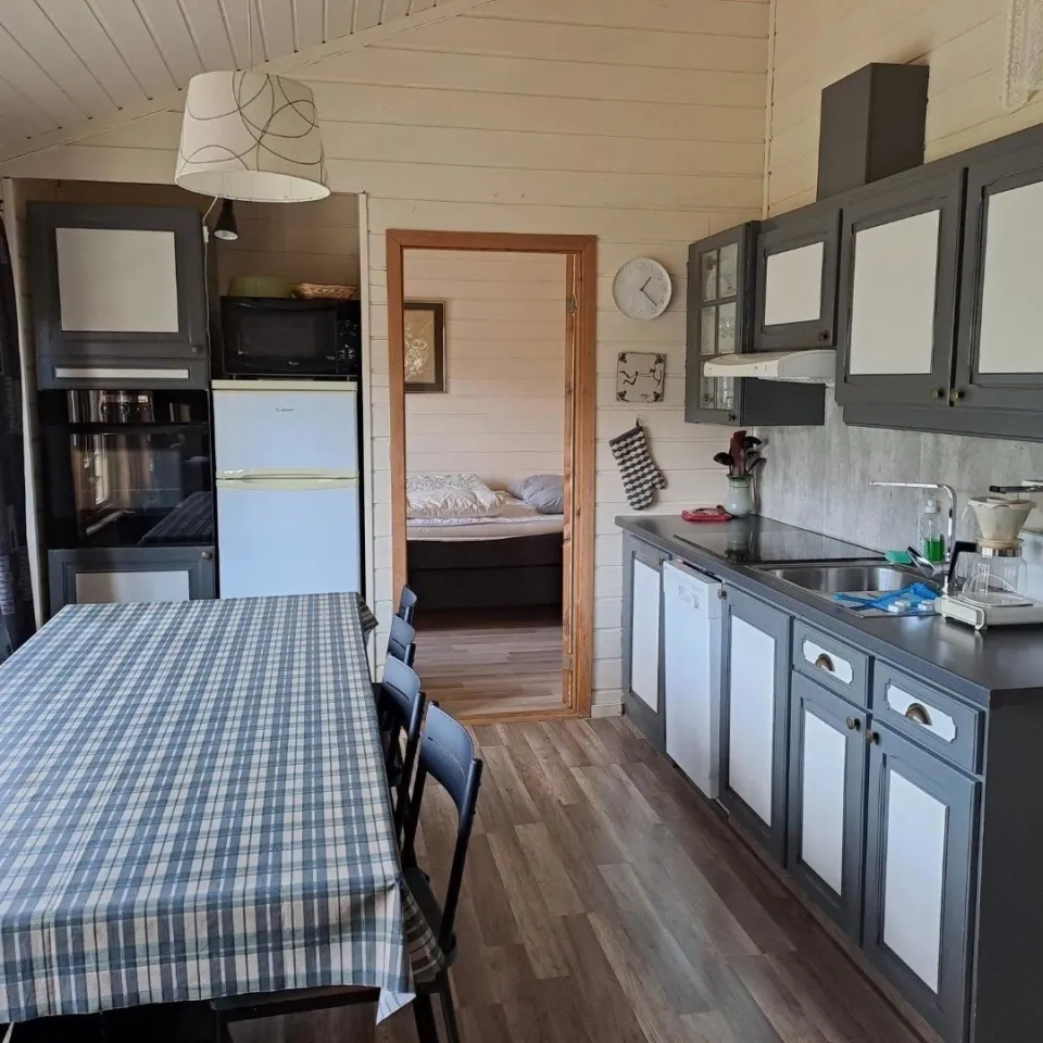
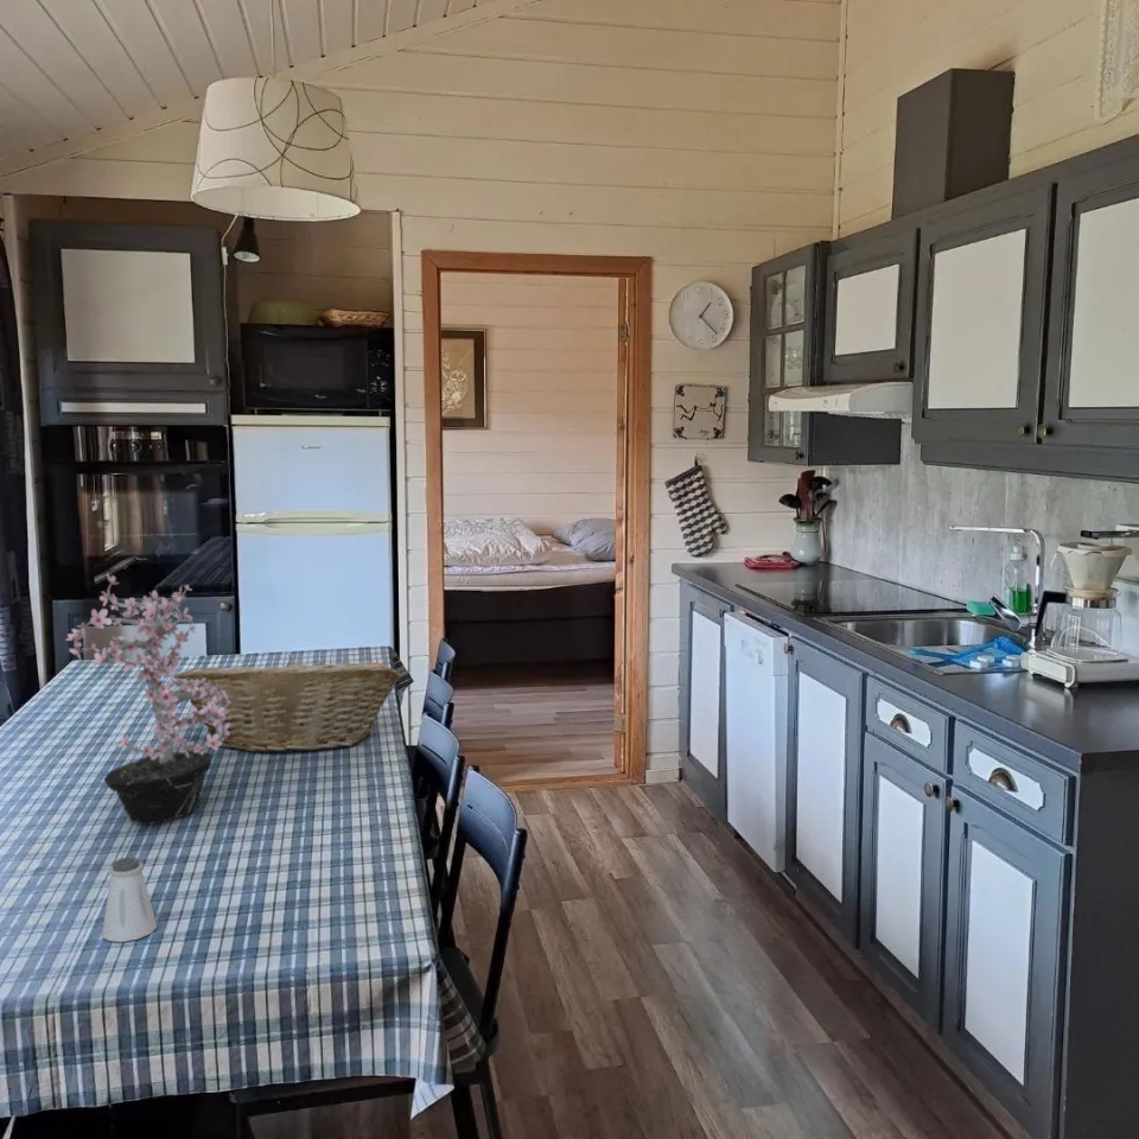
+ potted plant (153, 706)
+ saltshaker (127, 896)
+ fruit basket (289, 694)
